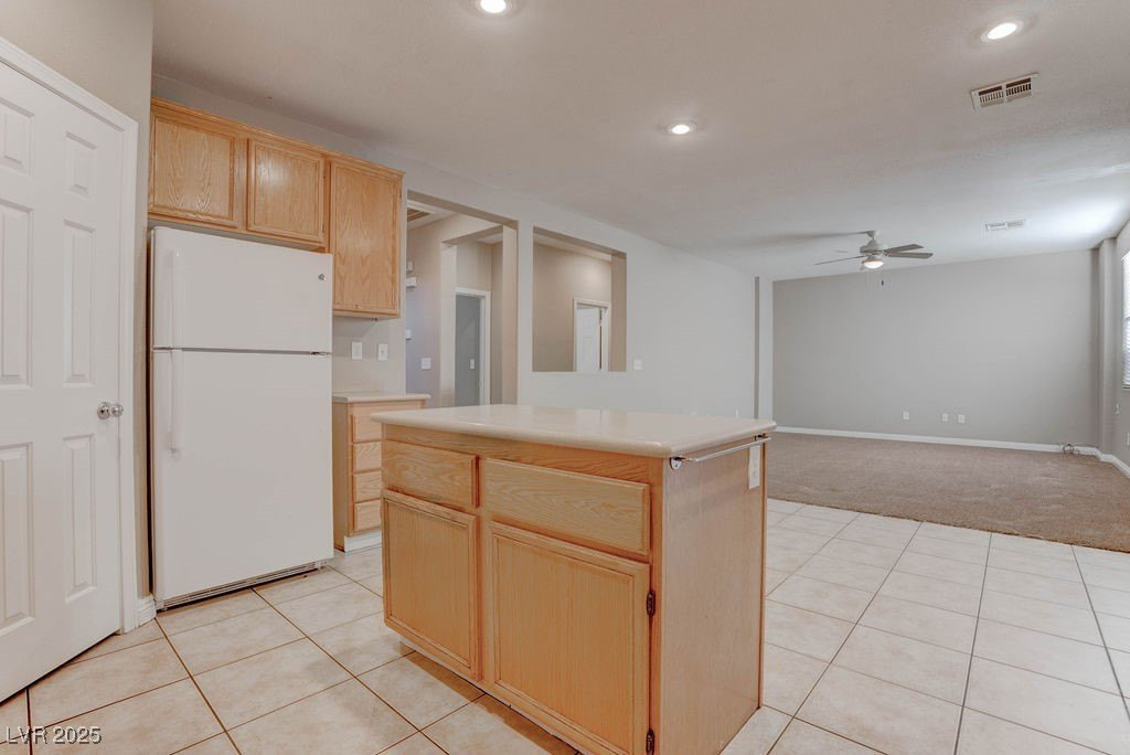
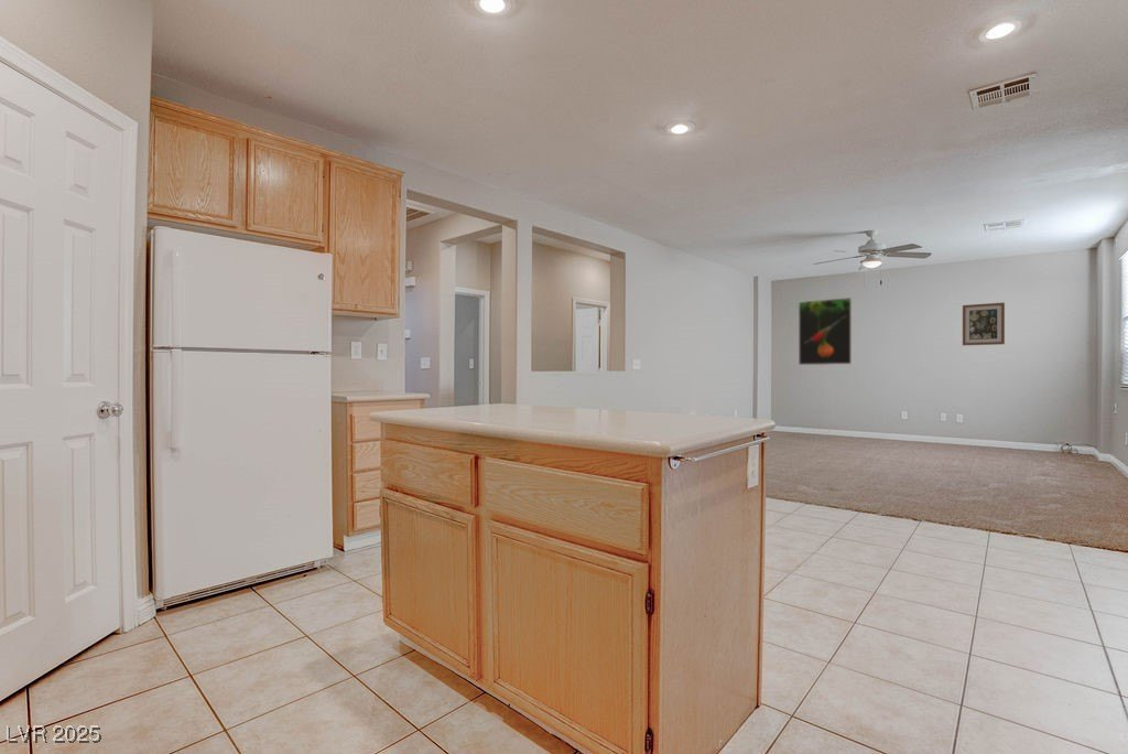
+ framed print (824, 332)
+ wall art (983, 324)
